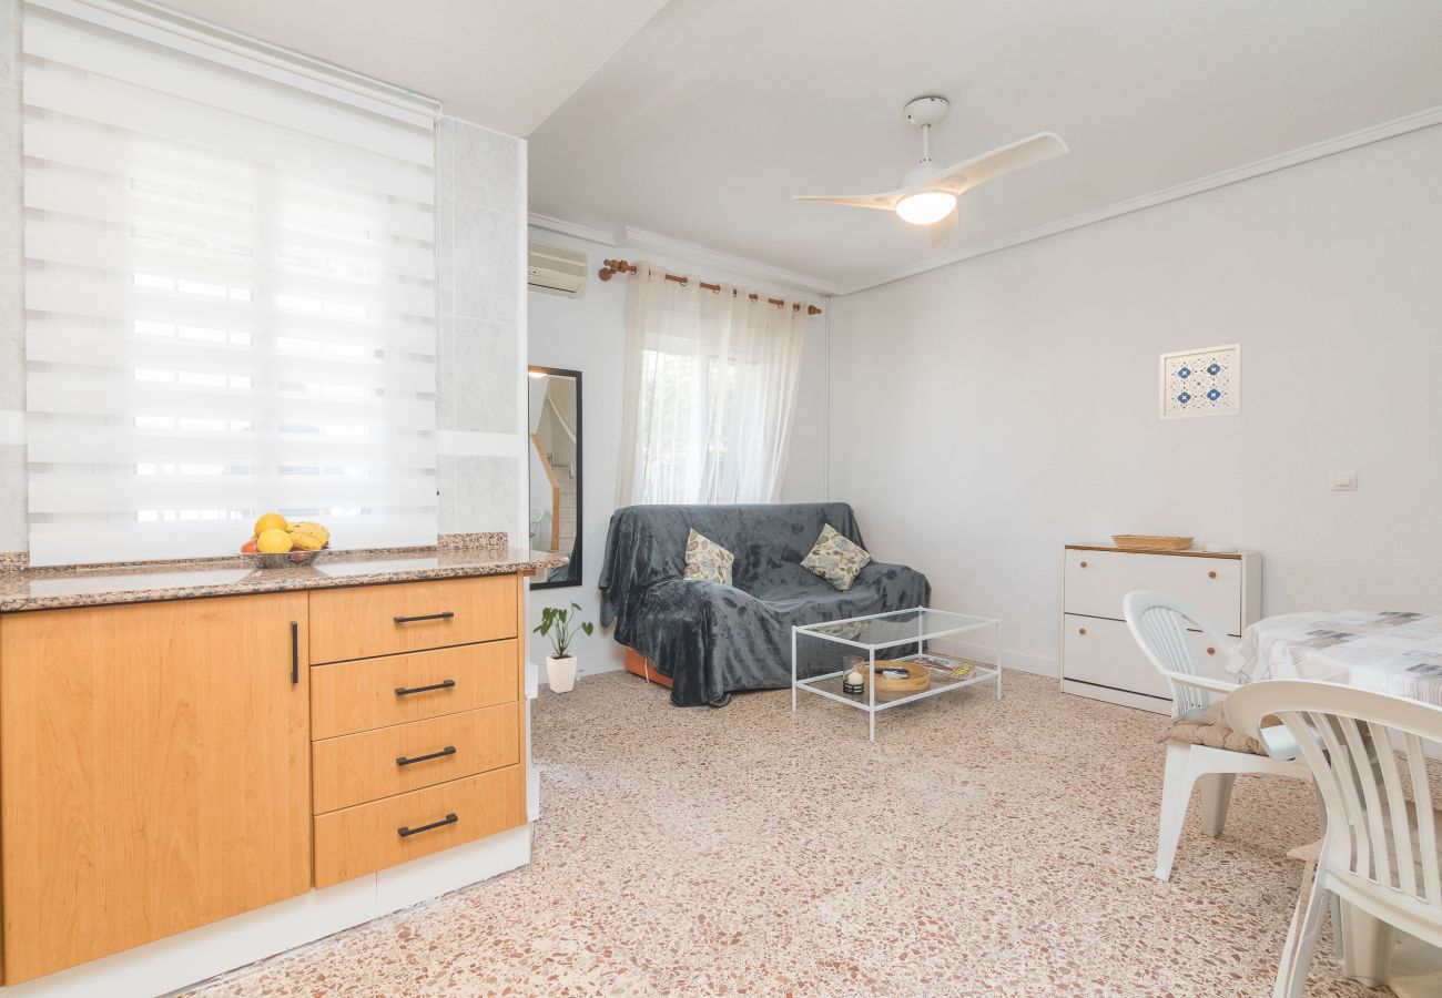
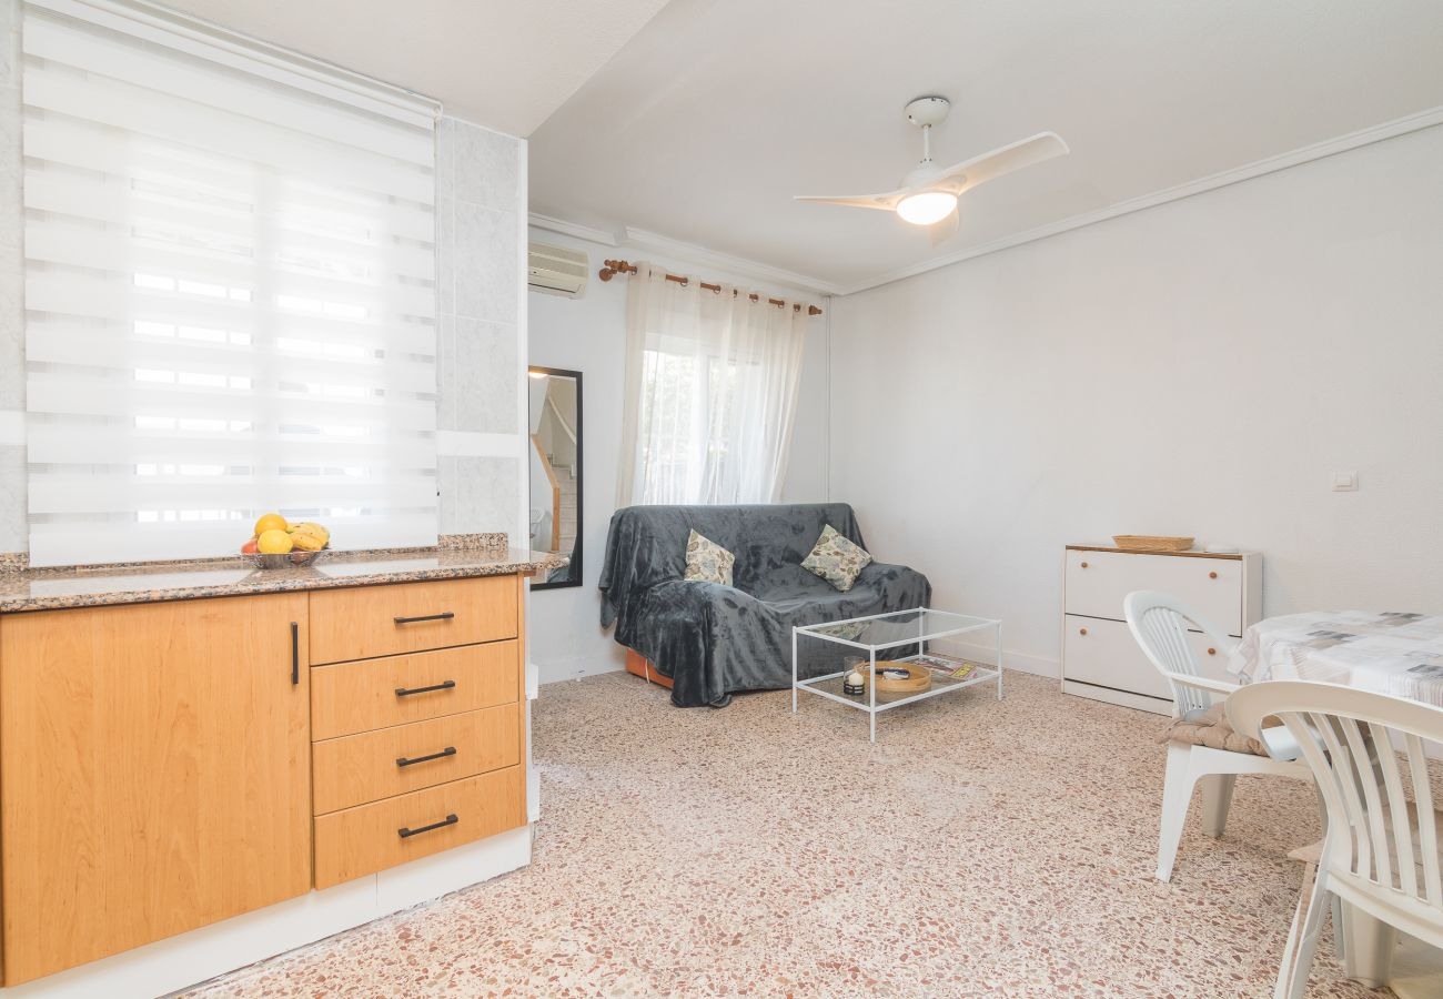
- wall art (1199, 383)
- house plant (567, 645)
